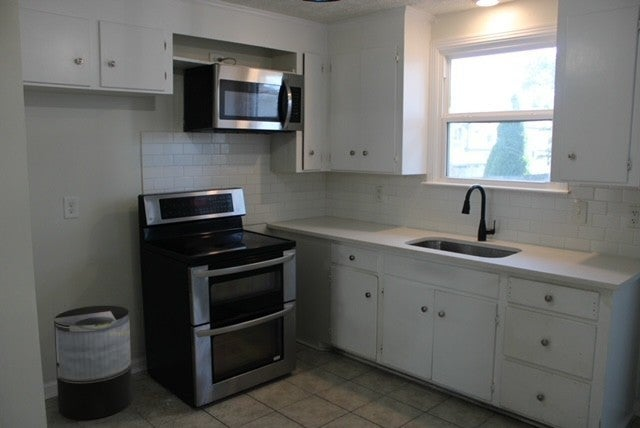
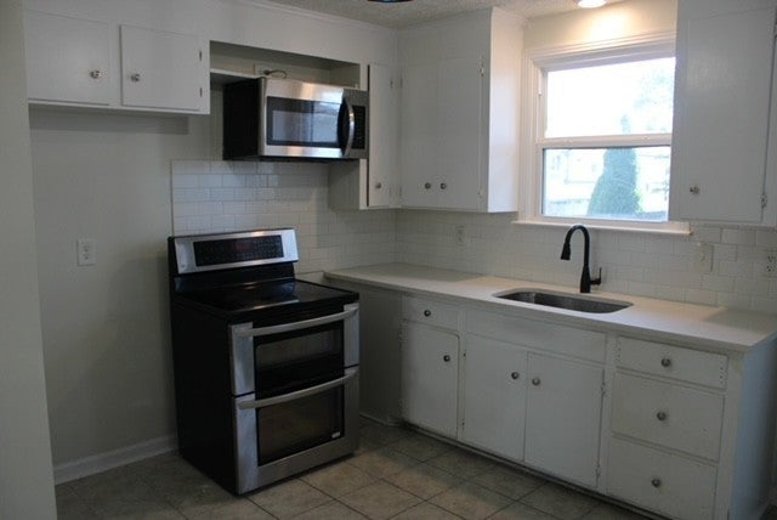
- trash can (94, 359)
